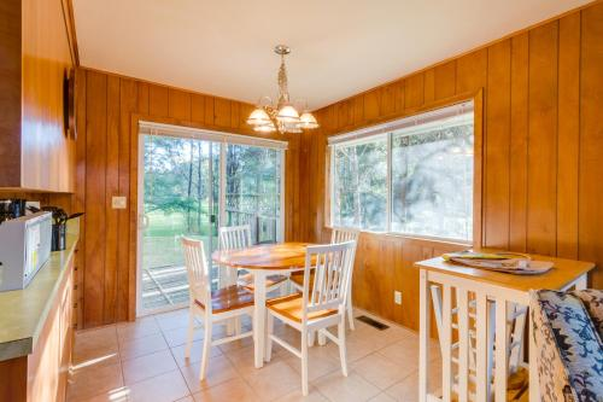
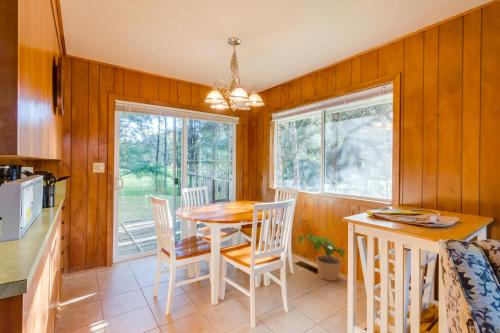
+ potted plant (317, 256)
